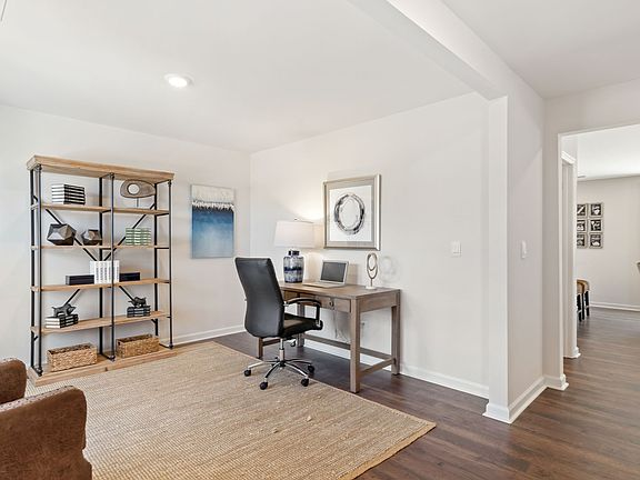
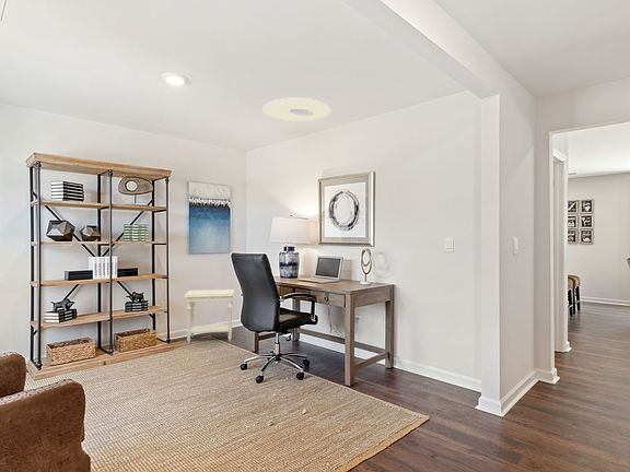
+ ceiling light (296, 107)
+ side table (212, 324)
